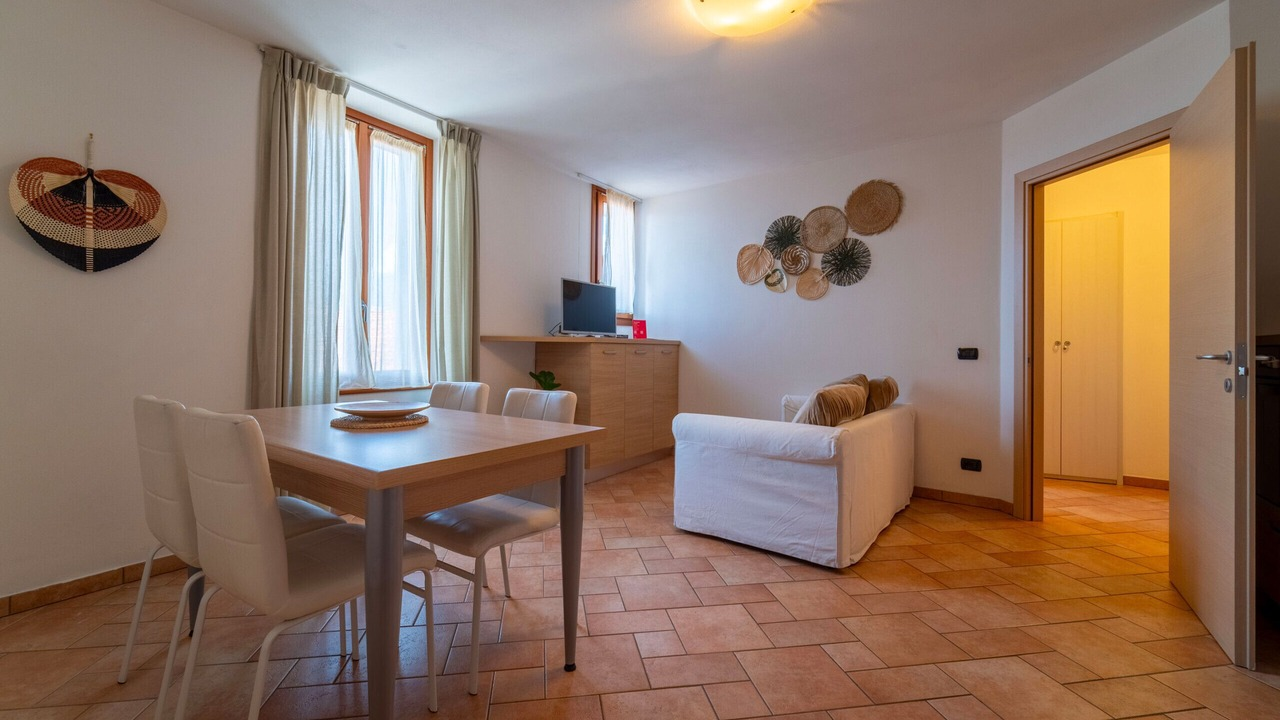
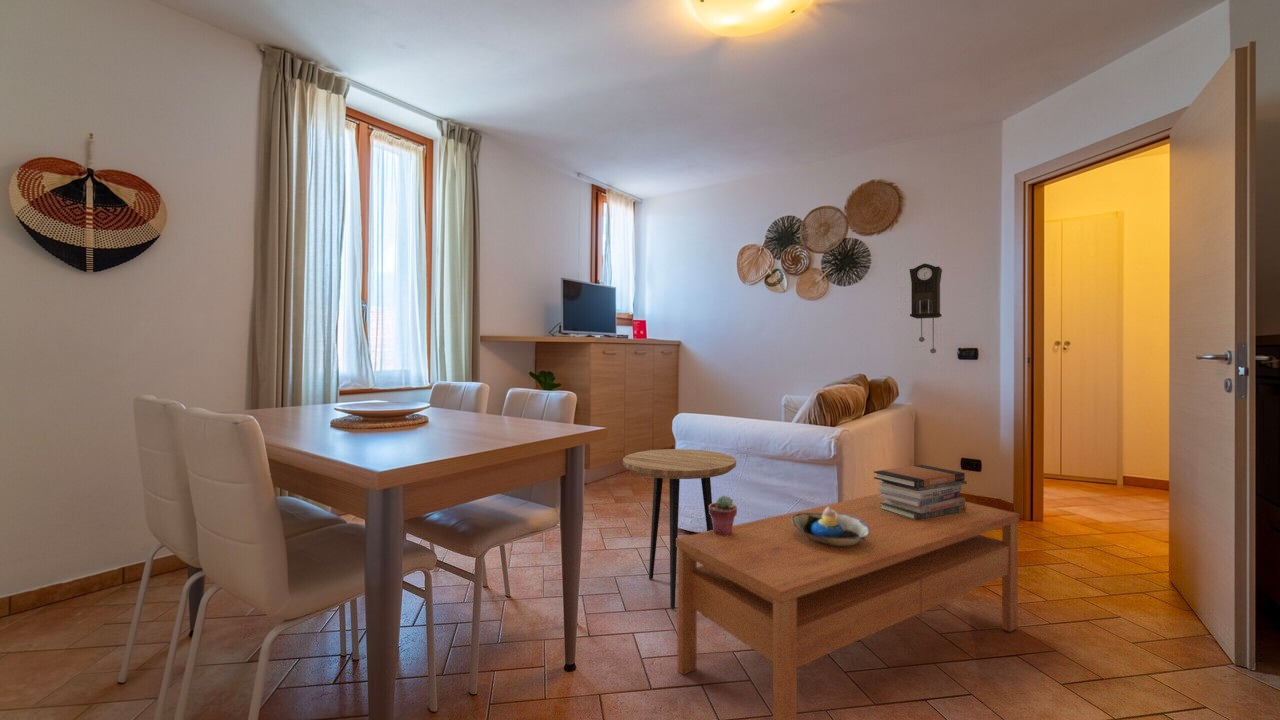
+ decorative bowl (822, 520)
+ coffee table (860, 586)
+ book stack (919, 490)
+ side table (677, 524)
+ potted succulent (722, 513)
+ pendulum clock (925, 309)
